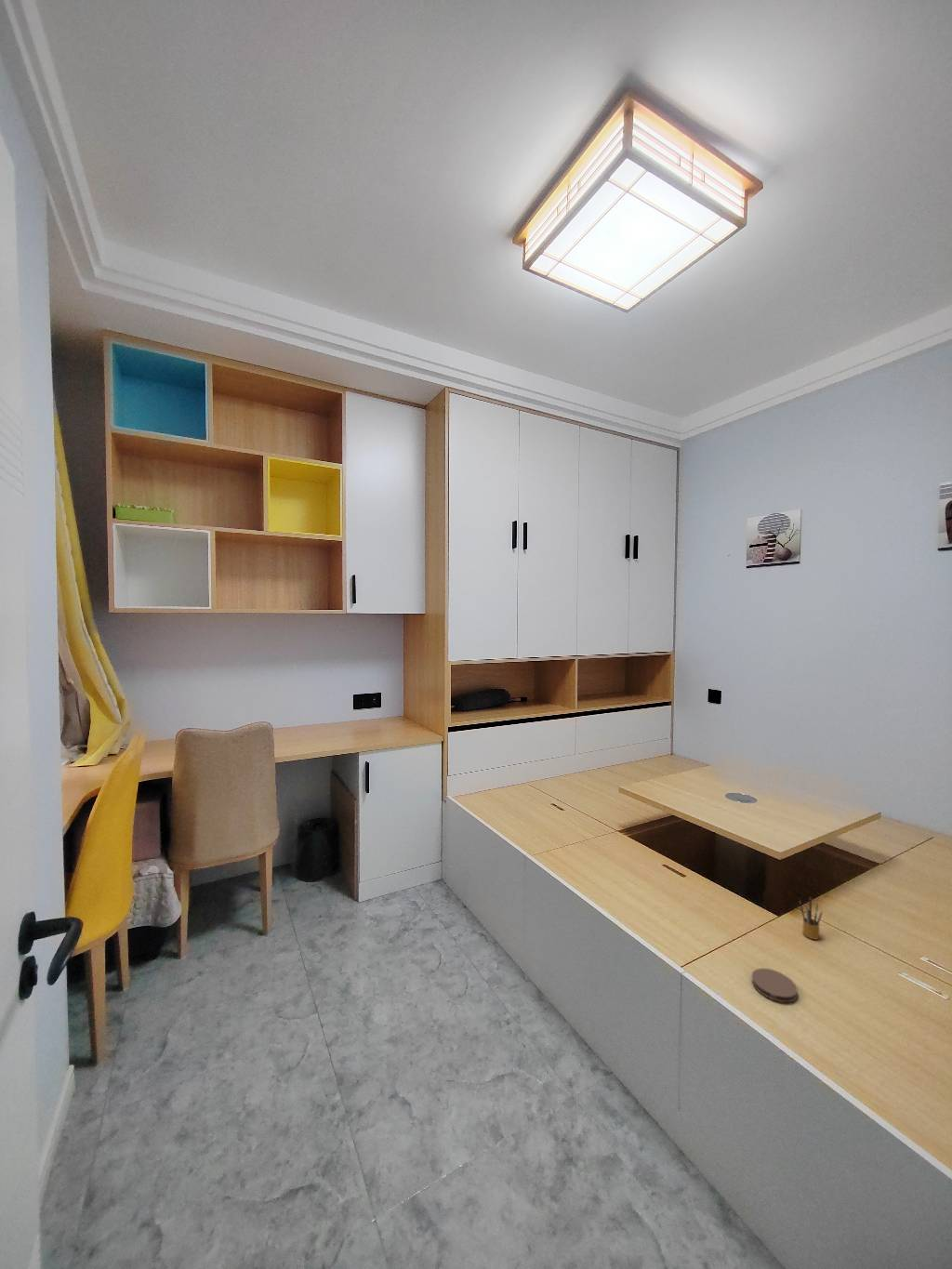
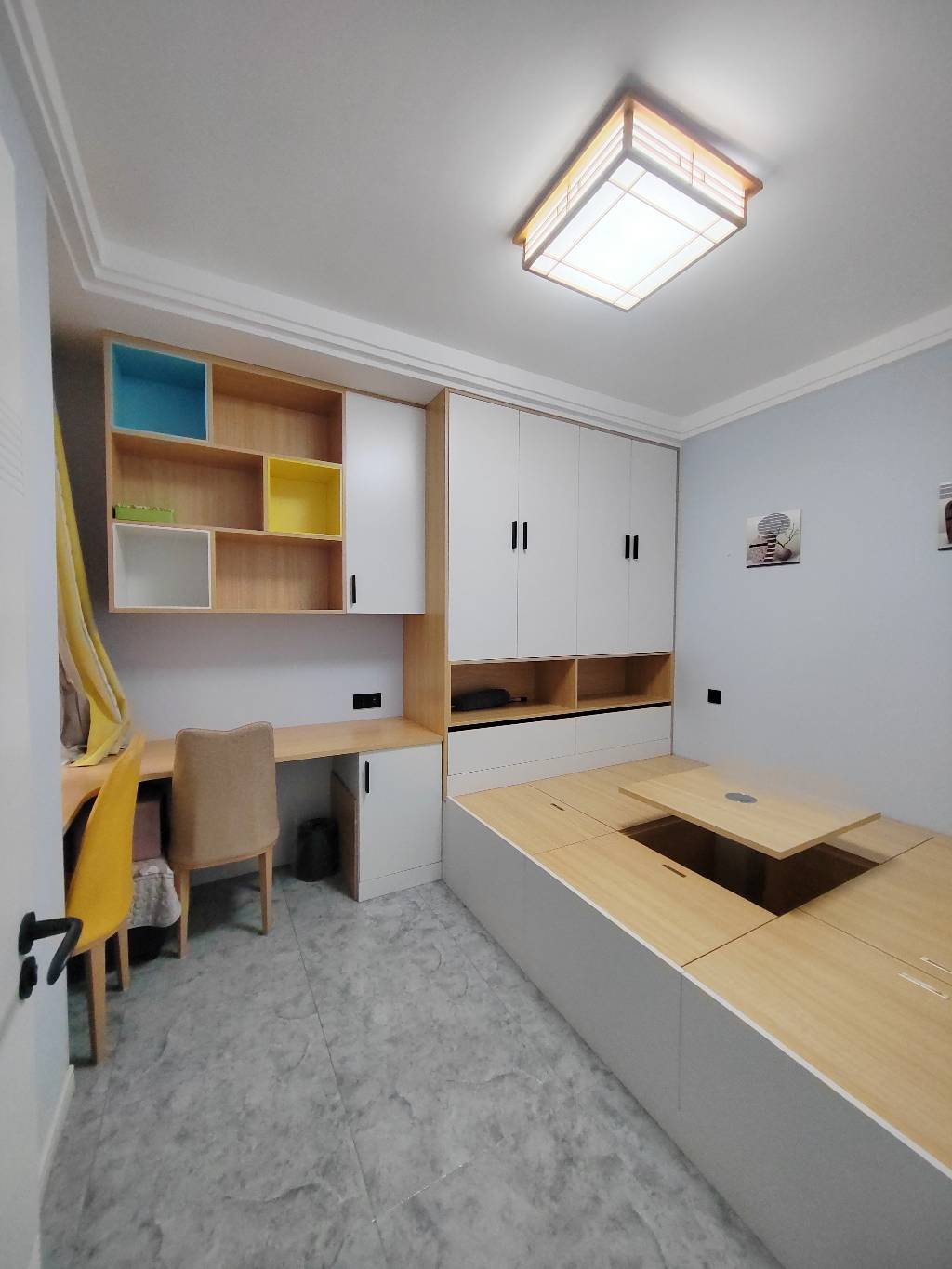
- coaster (774, 985)
- pencil box (810, 918)
